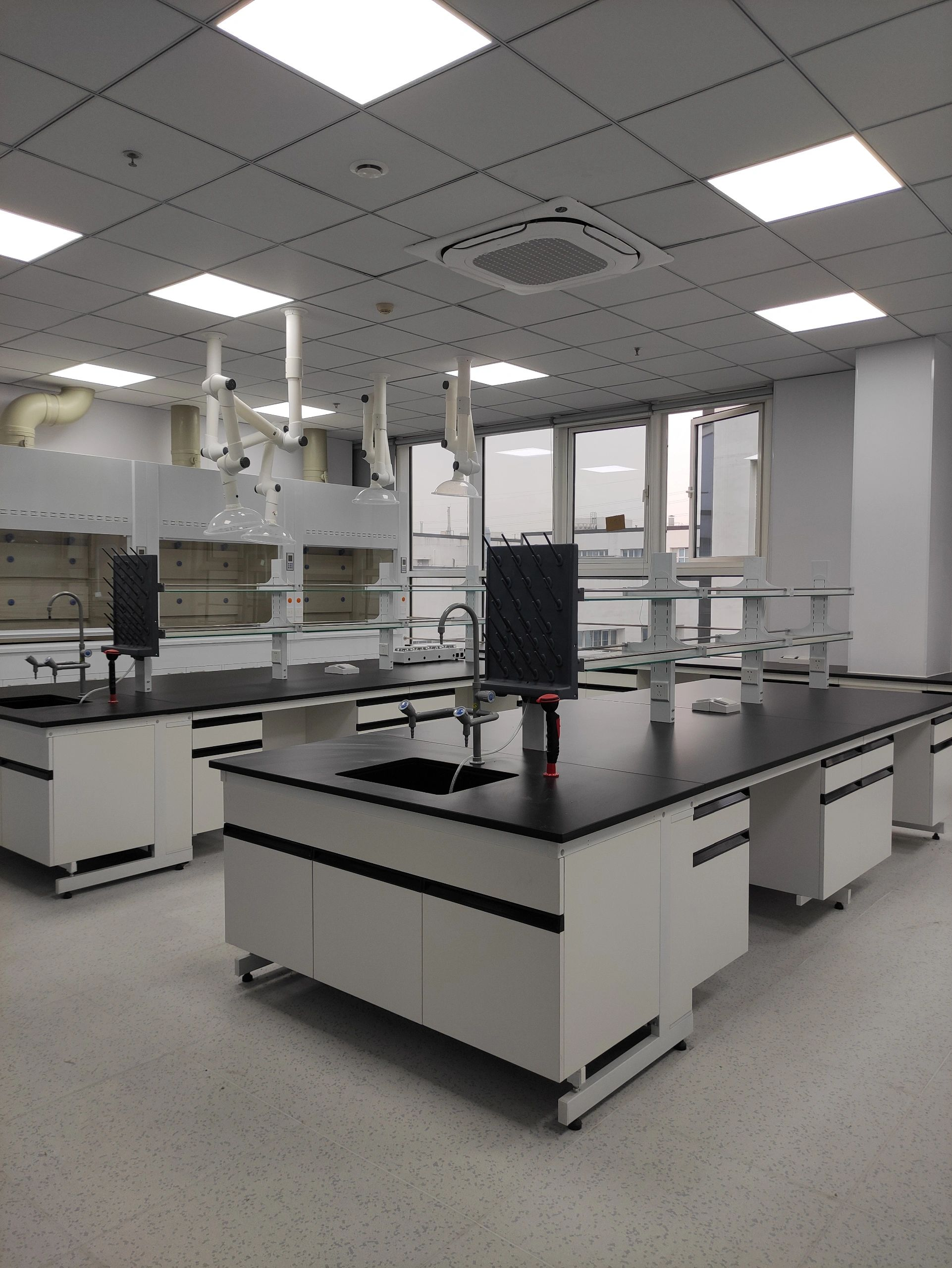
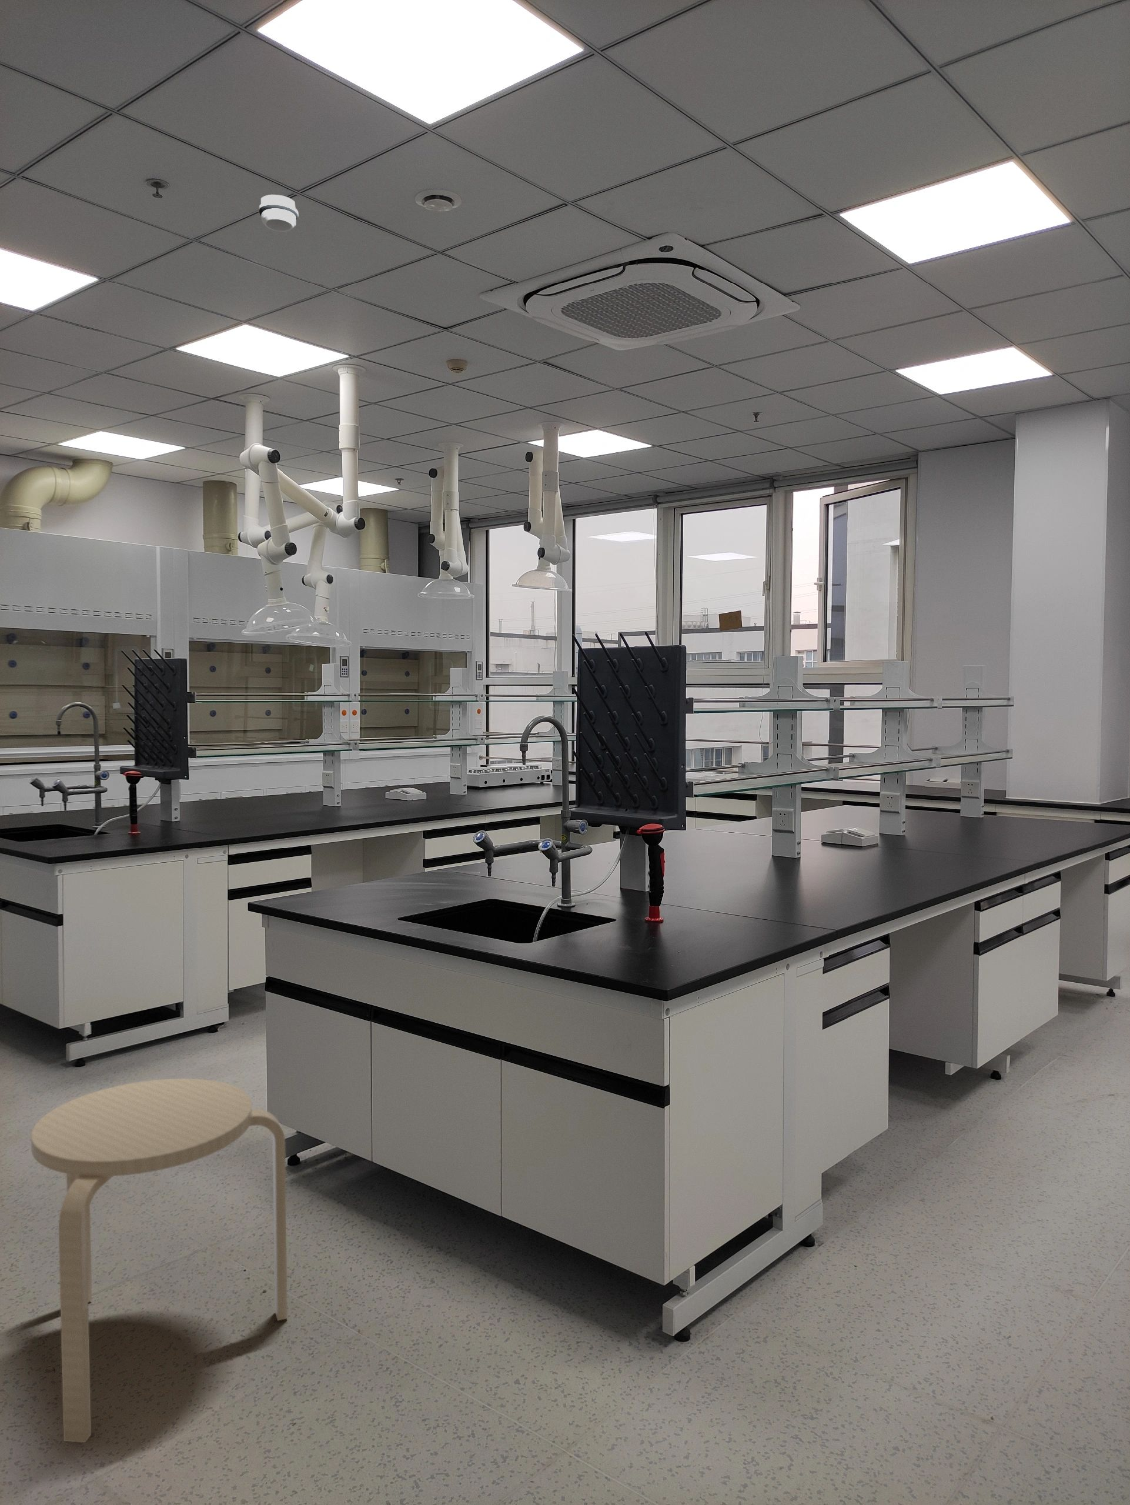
+ stool (90, 1227)
+ smoke detector (278, 214)
